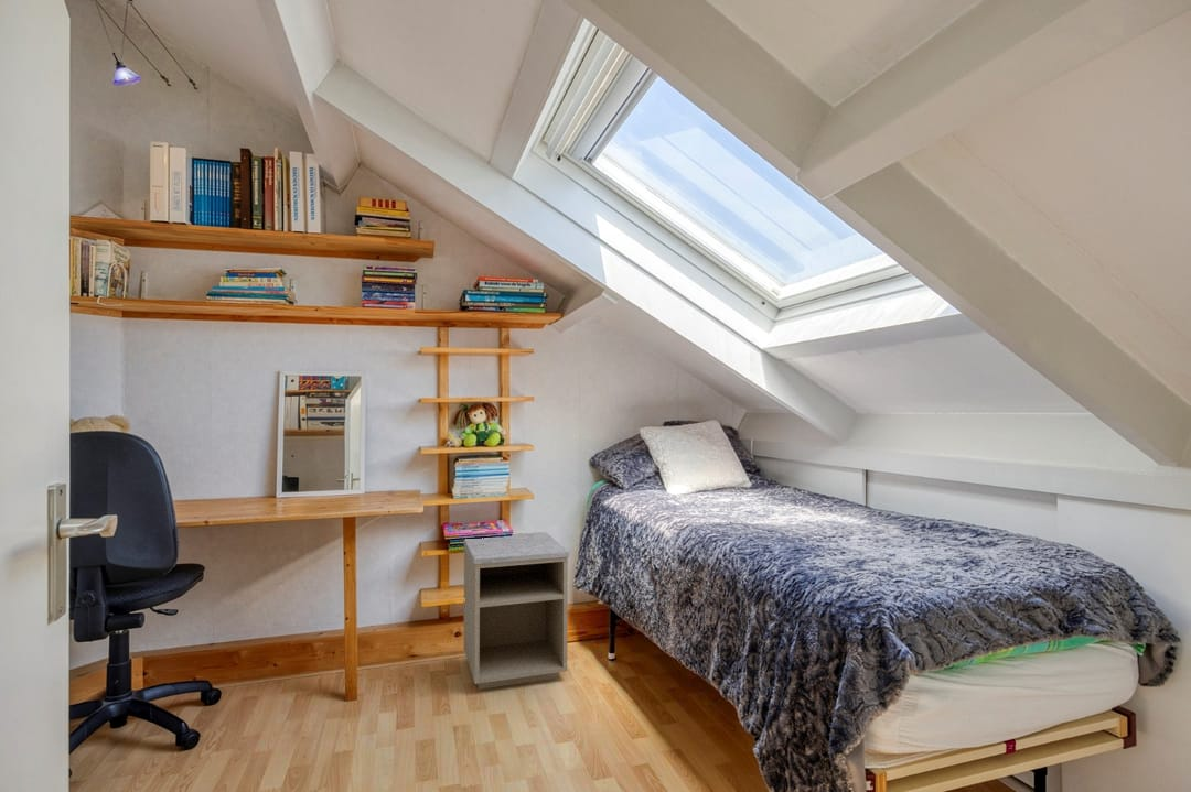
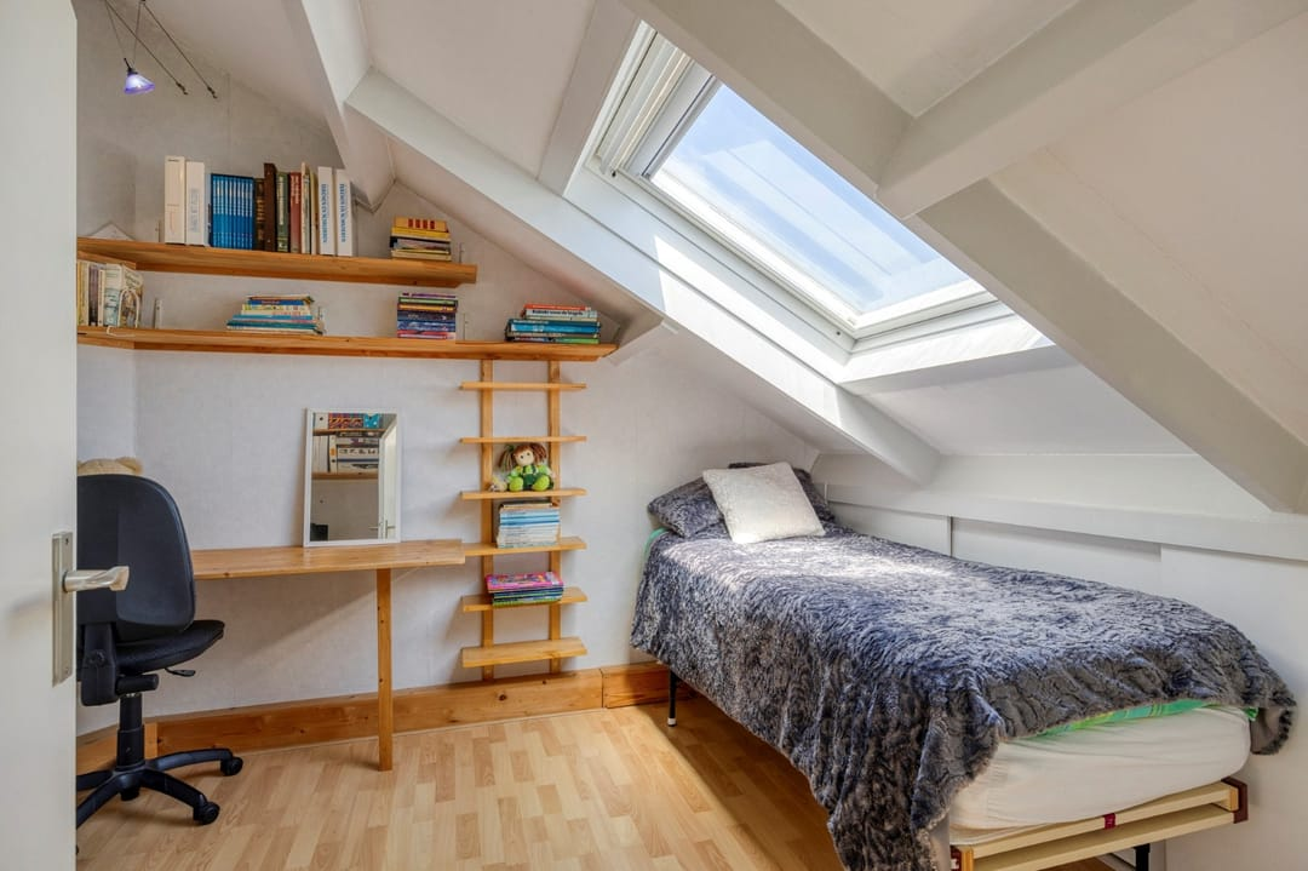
- nightstand (513, 606)
